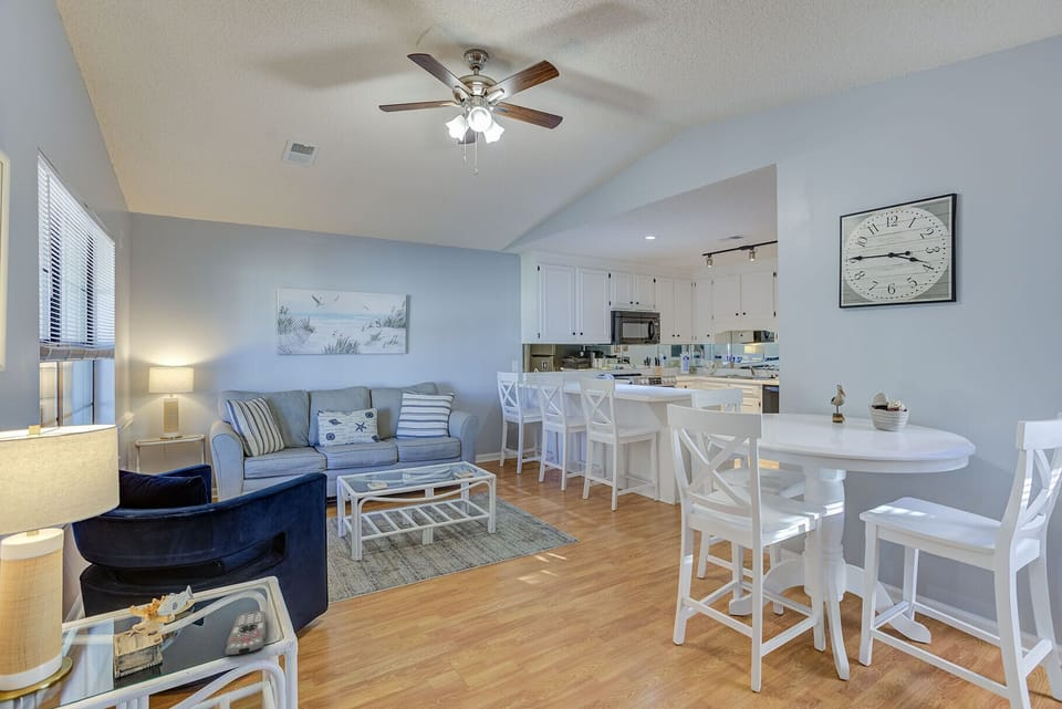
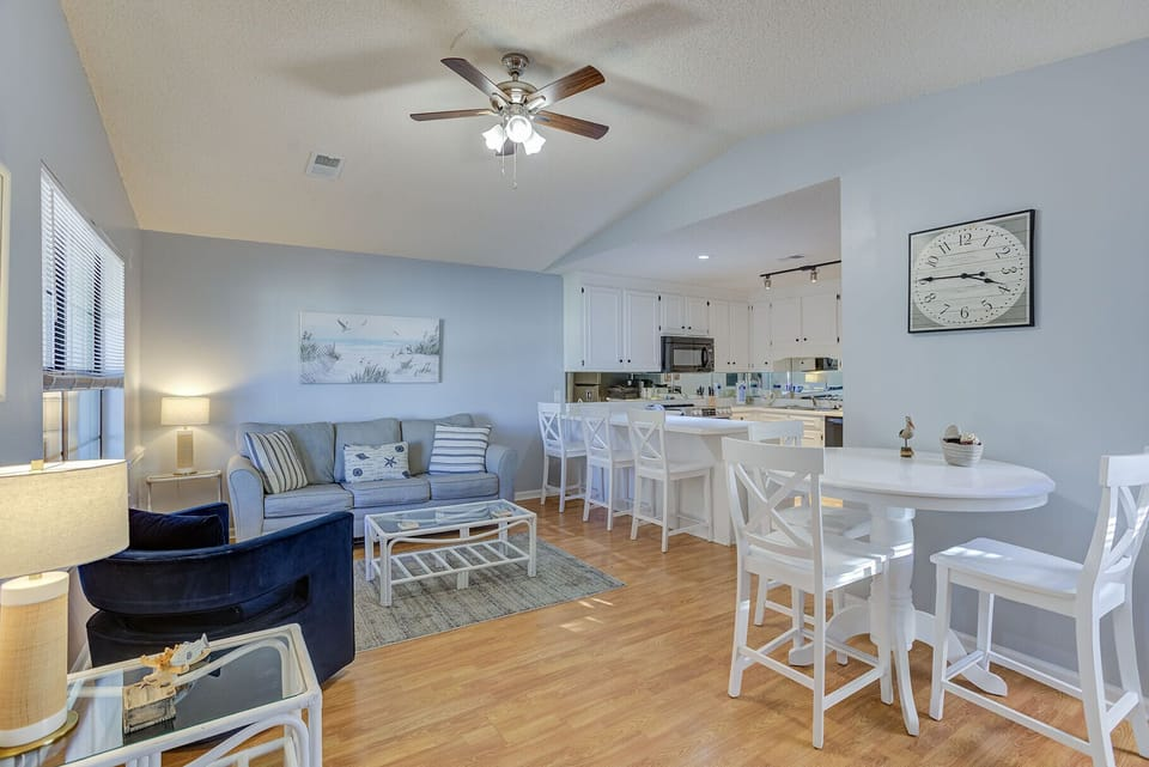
- remote control (248, 632)
